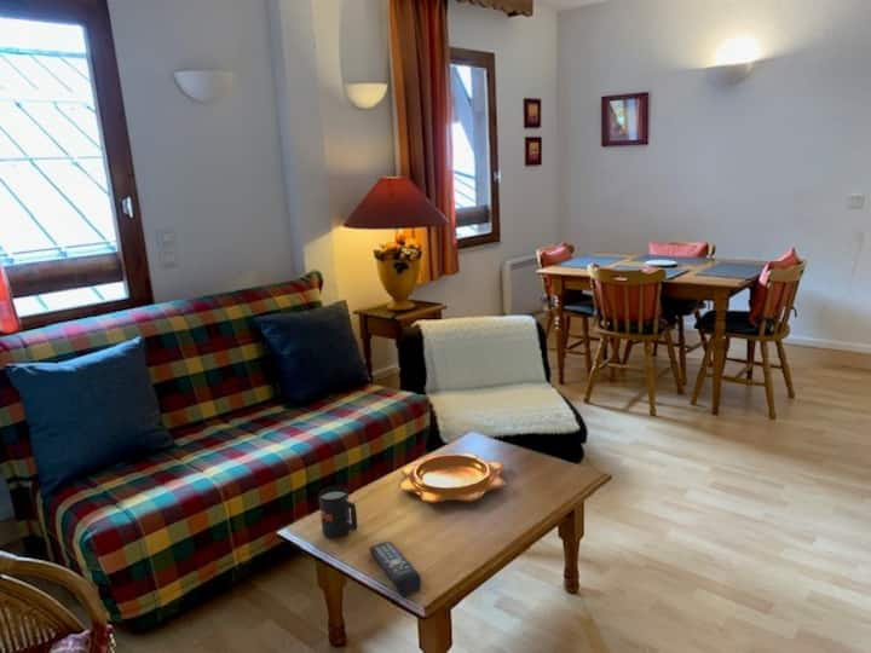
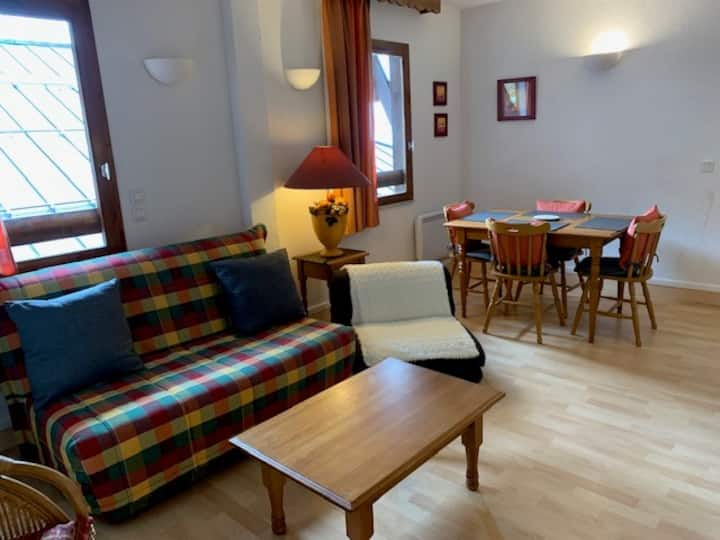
- decorative bowl (452, 475)
- remote control (394, 565)
- mug (340, 514)
